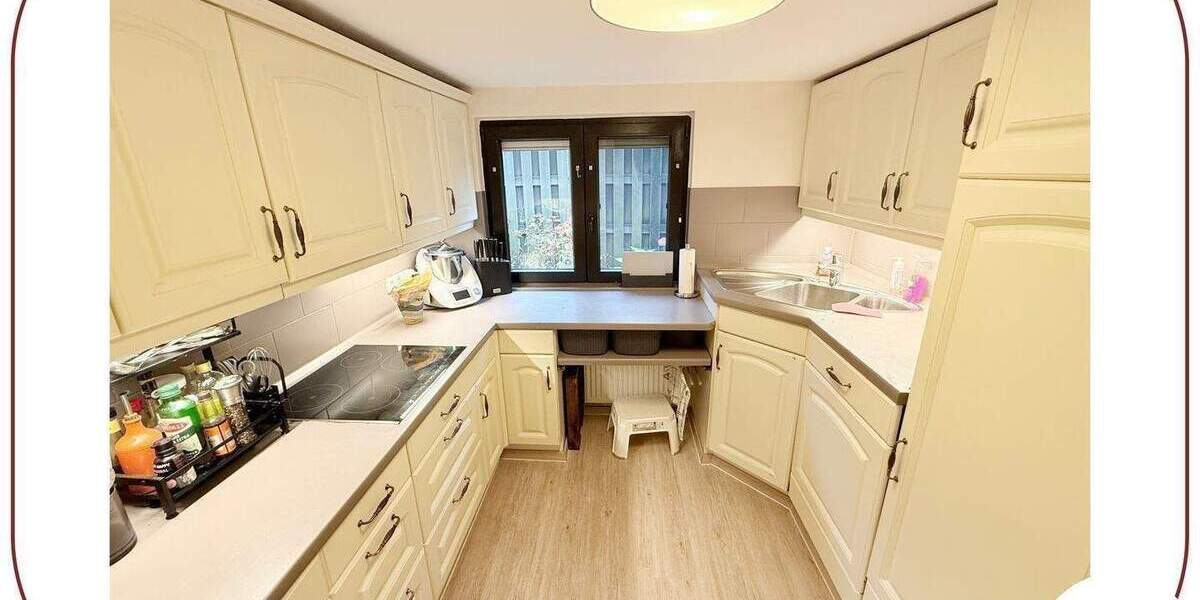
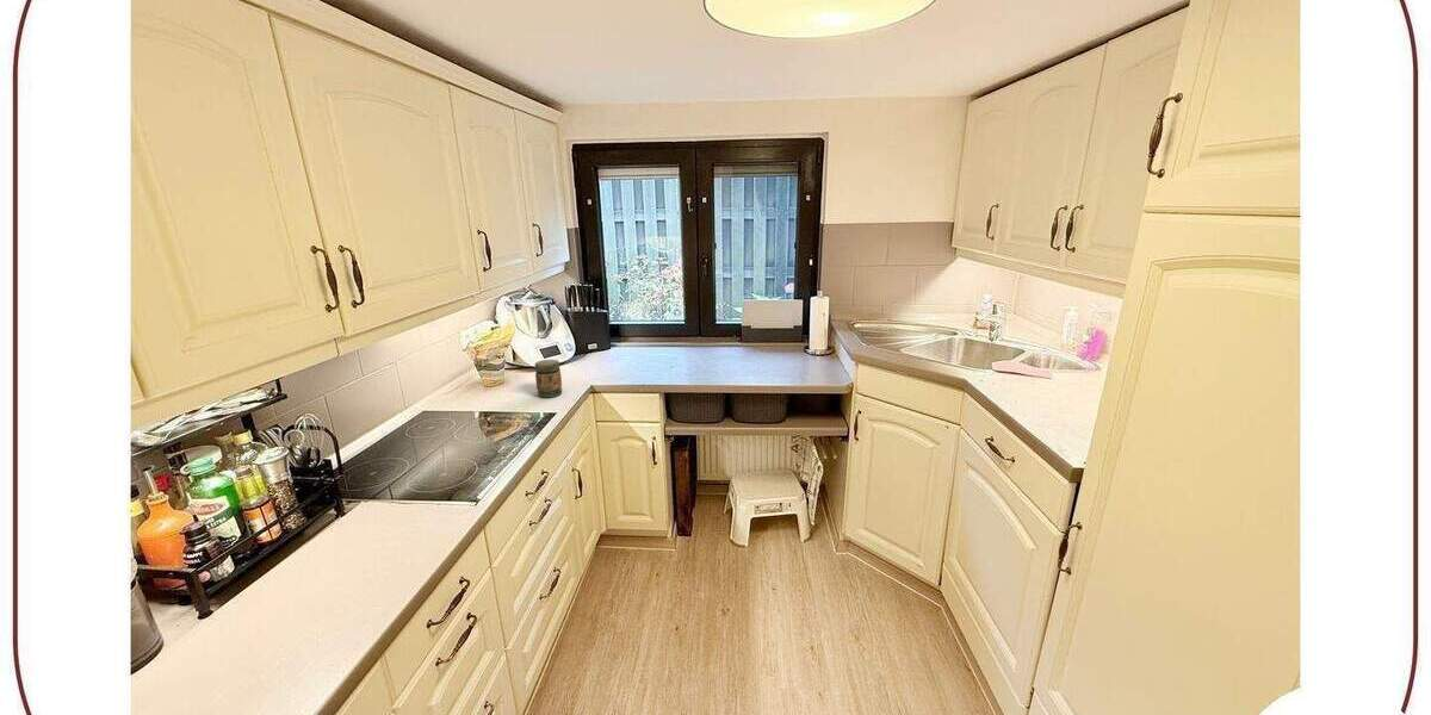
+ jar (549, 378)
